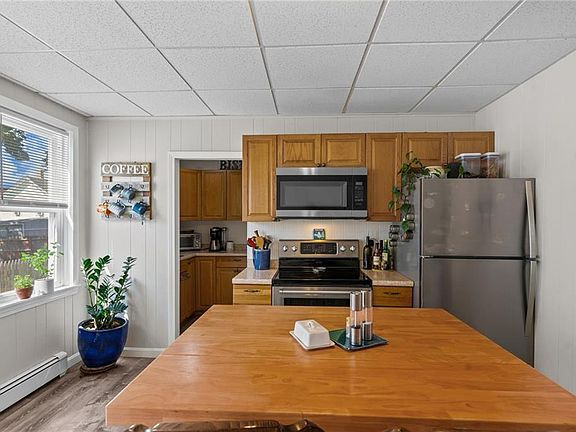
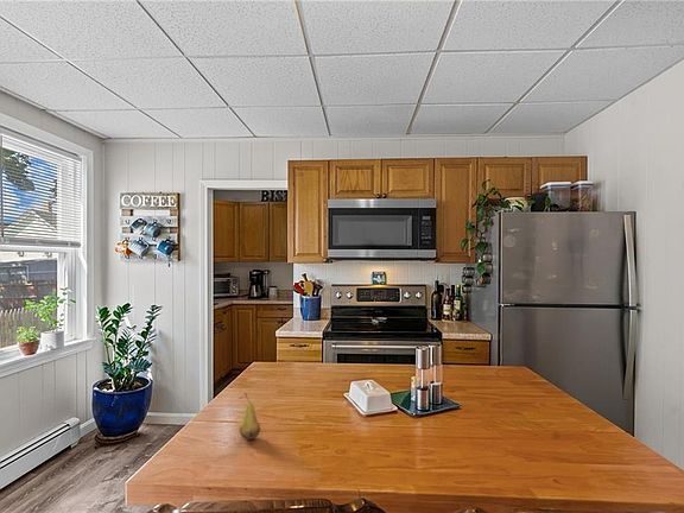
+ fruit (249, 416)
